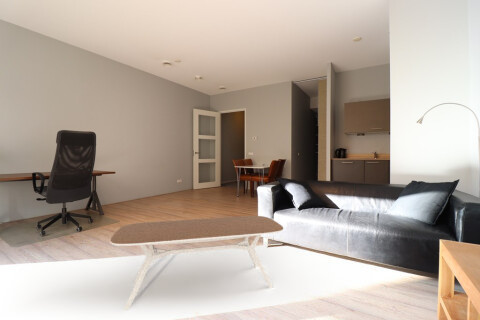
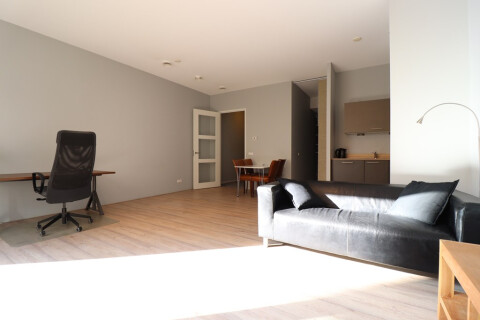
- coffee table (200, 251)
